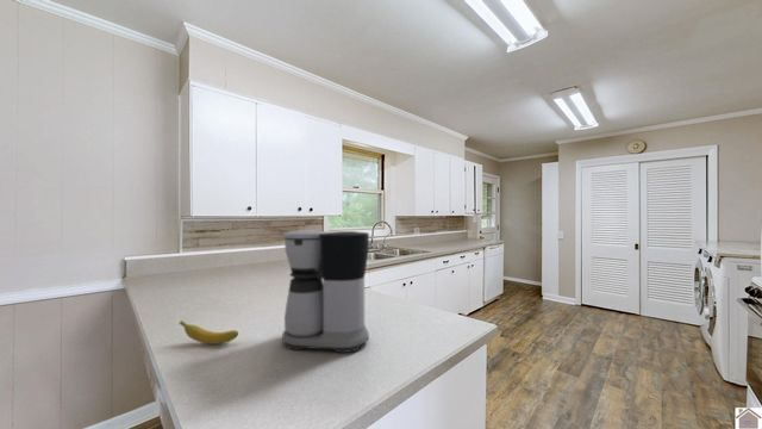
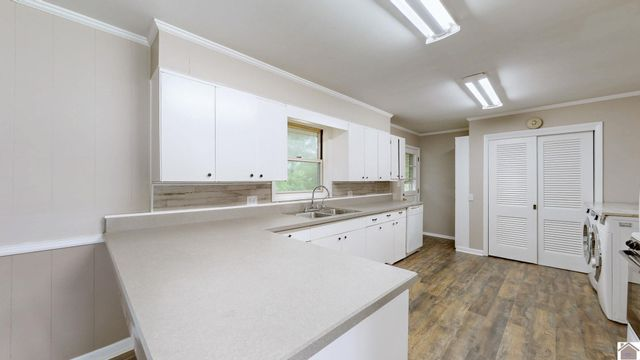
- banana (208, 331)
- coffee maker (327, 284)
